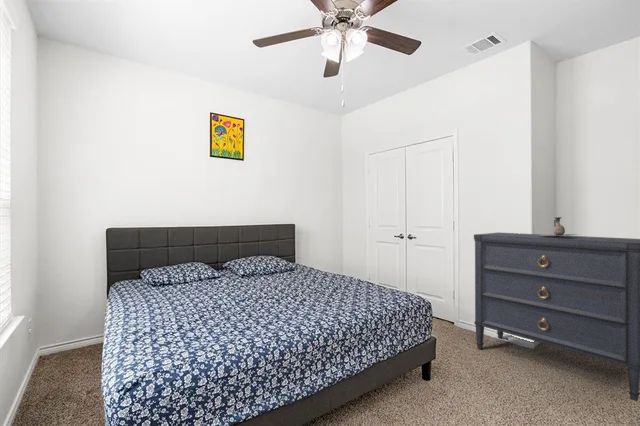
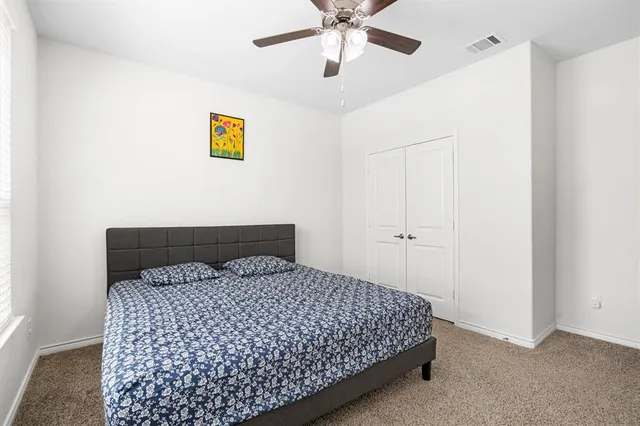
- decorative vase (558, 226)
- dresser (553, 299)
